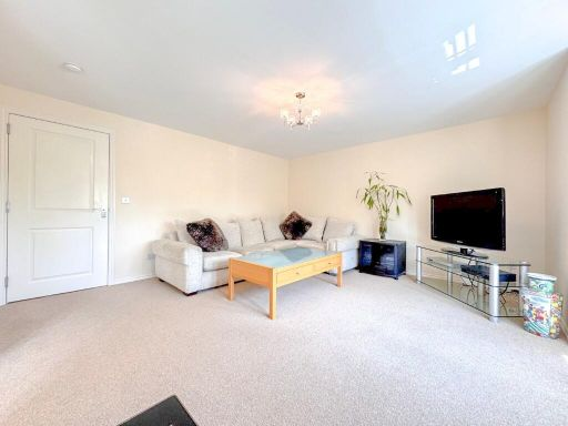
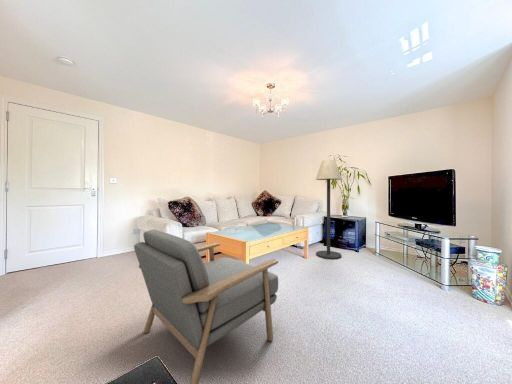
+ floor lamp (328, 207)
+ armchair (209, 281)
